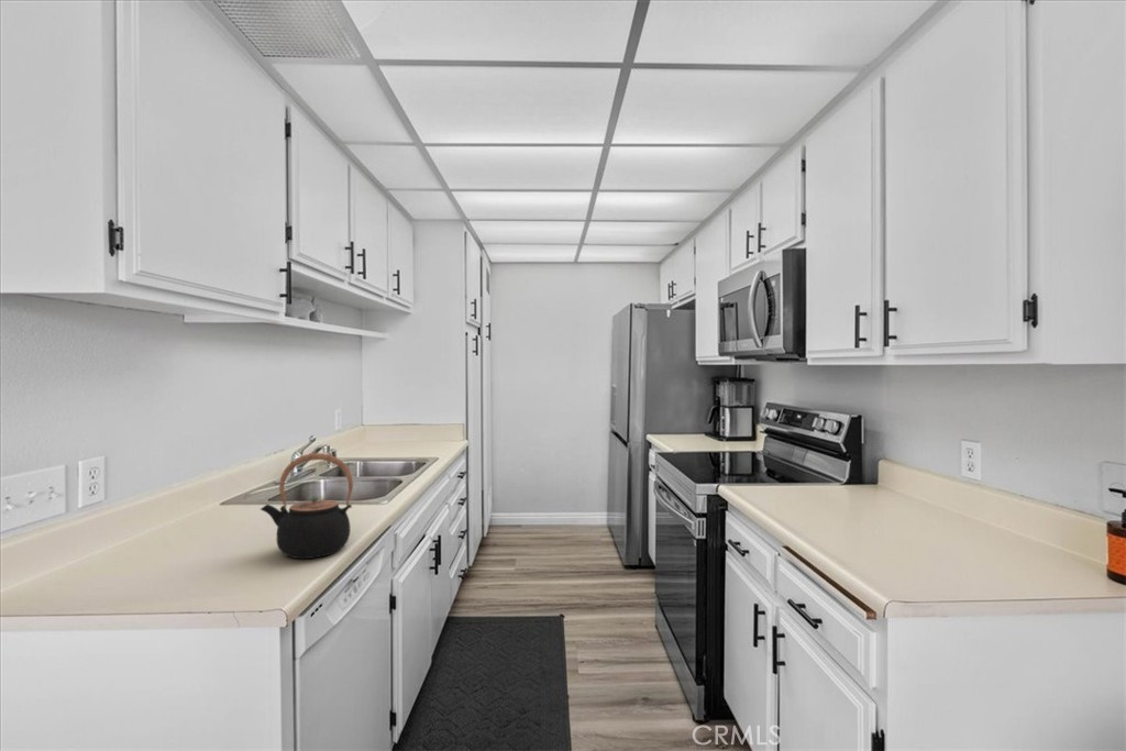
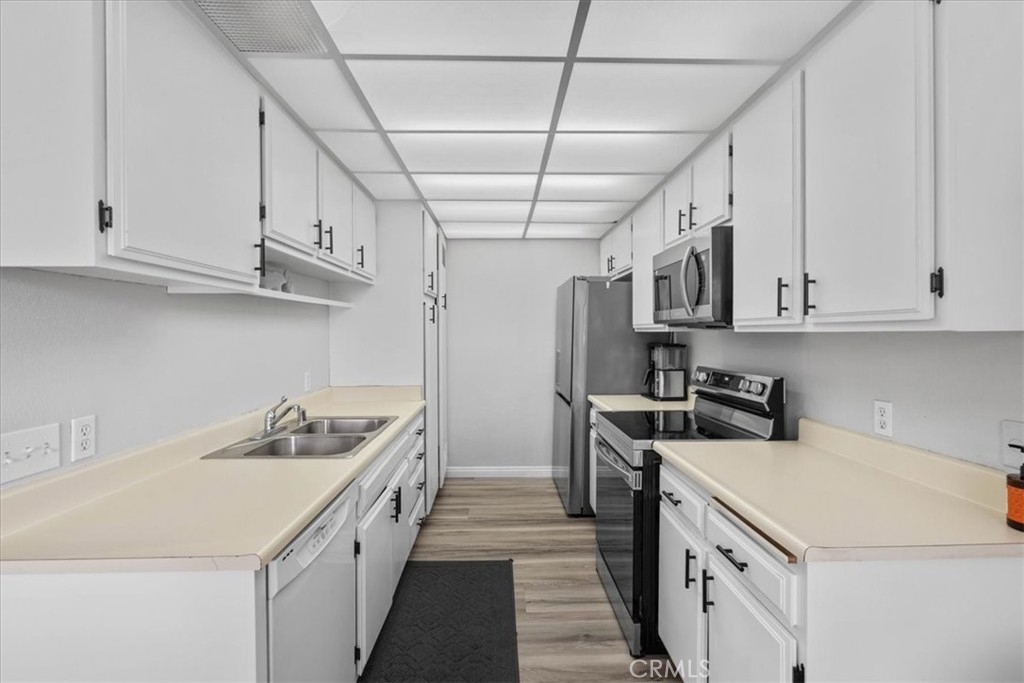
- teapot (307, 501)
